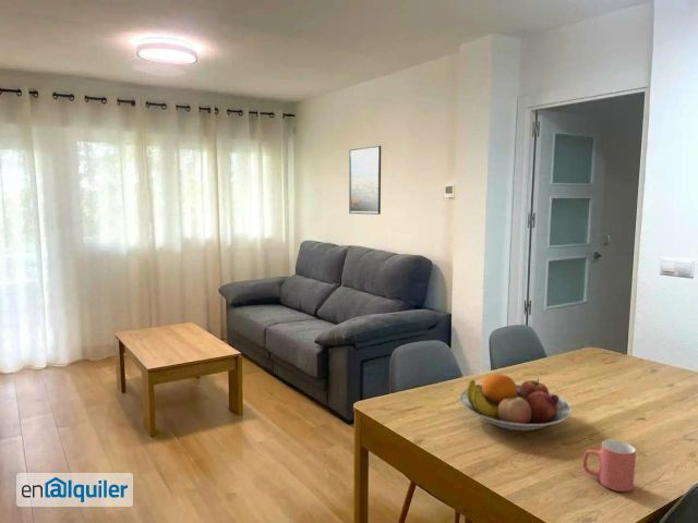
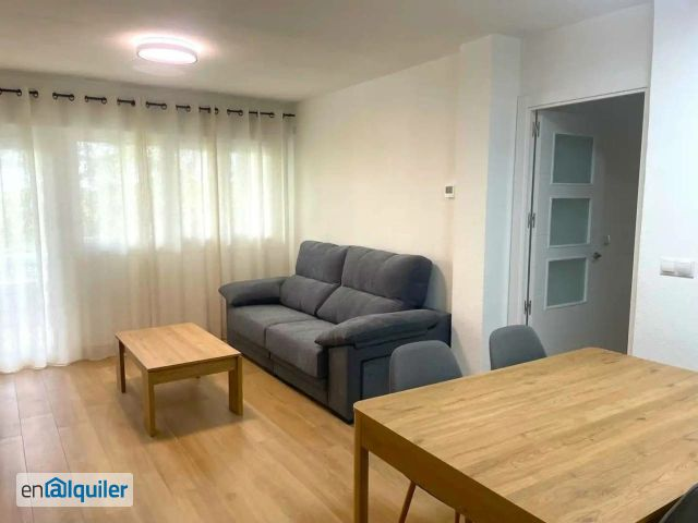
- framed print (364, 181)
- fruit bowl (514, 398)
- mug (607, 462)
